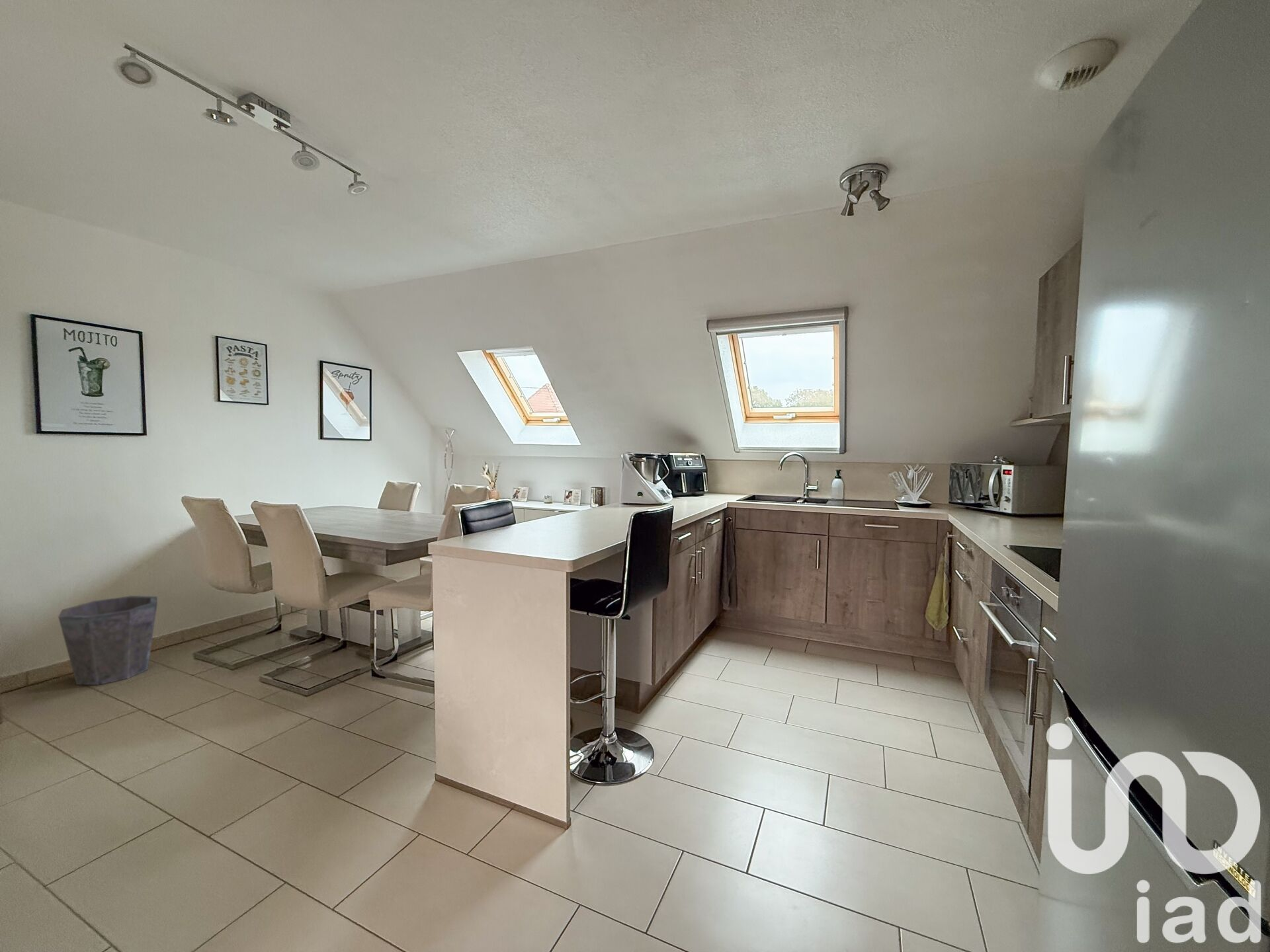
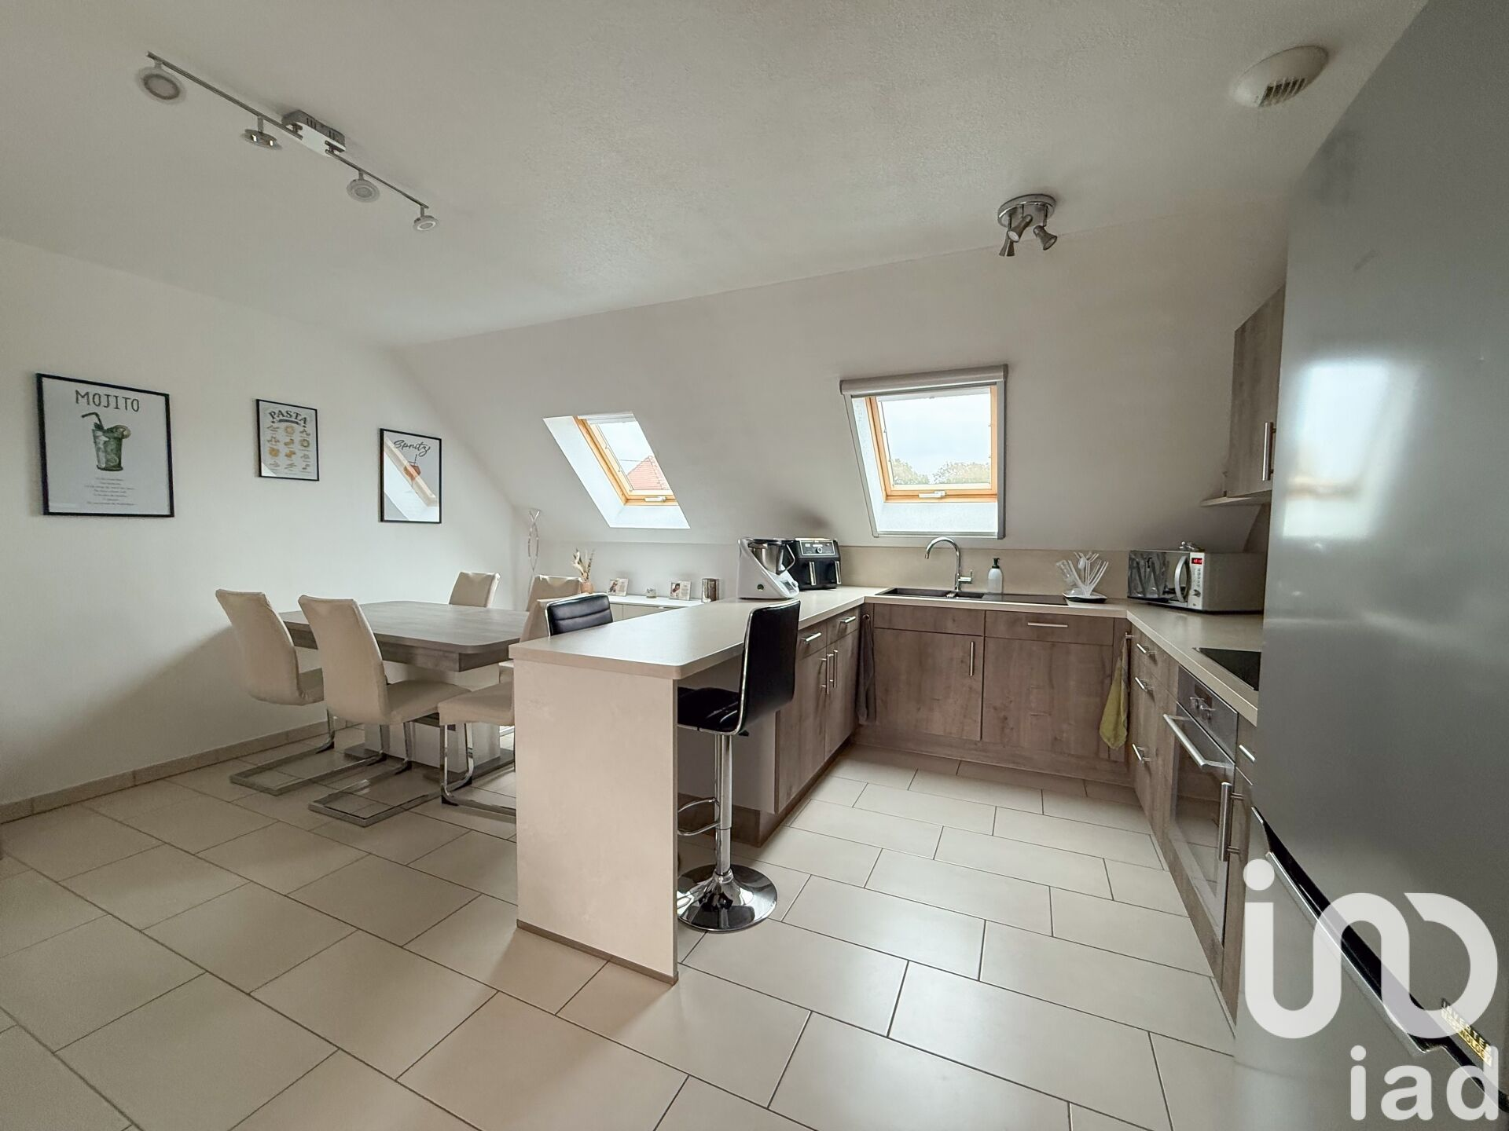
- waste bin (112, 639)
